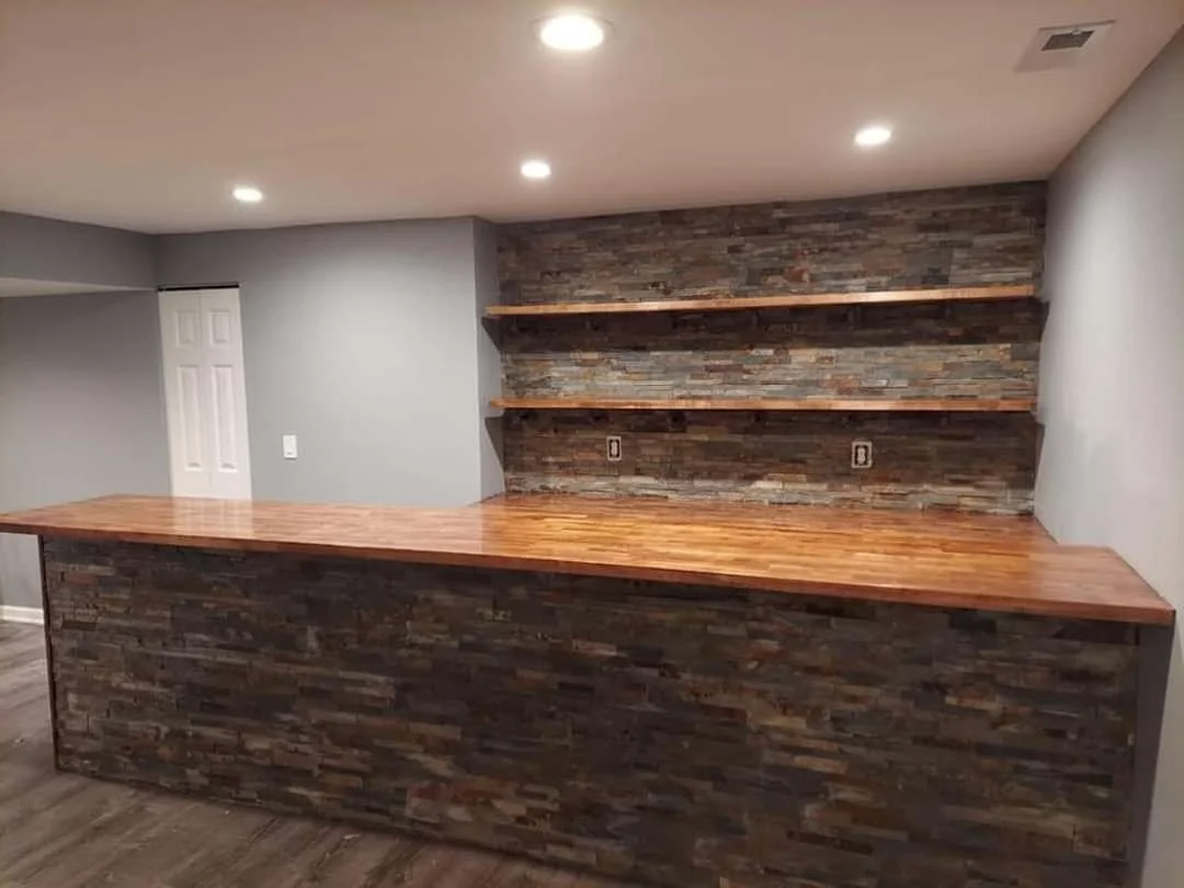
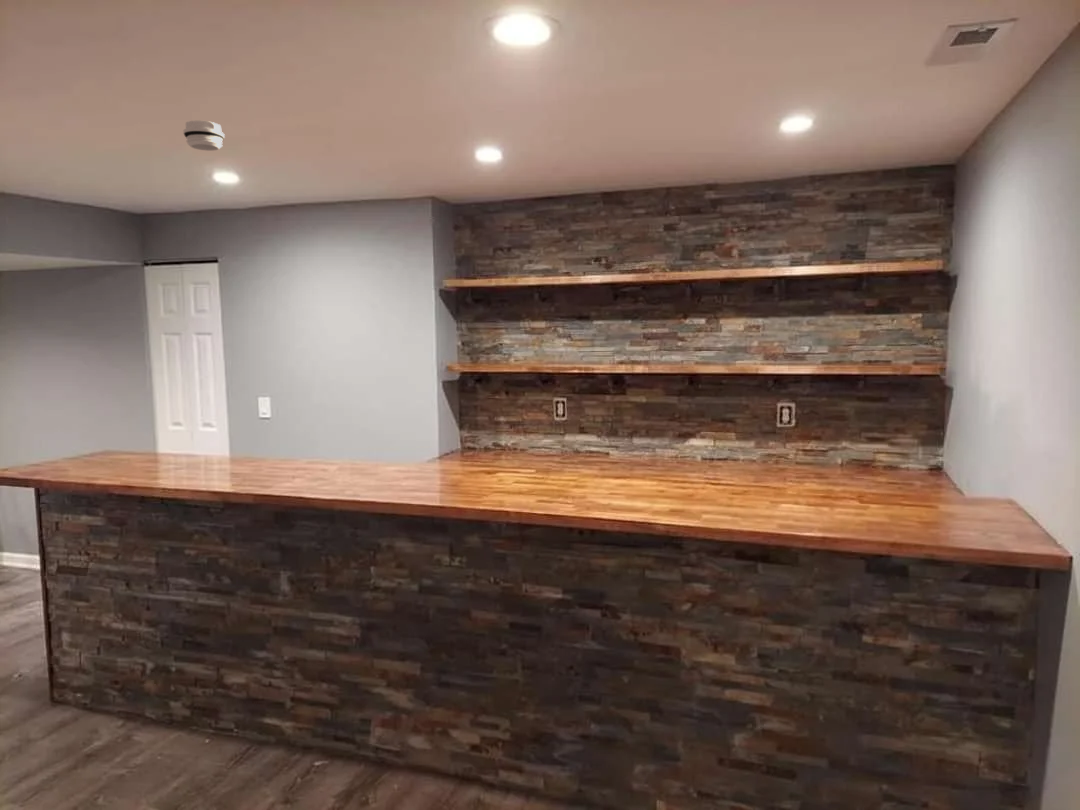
+ smoke detector (204, 136)
